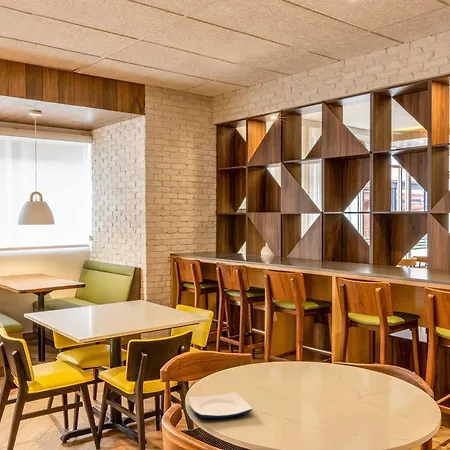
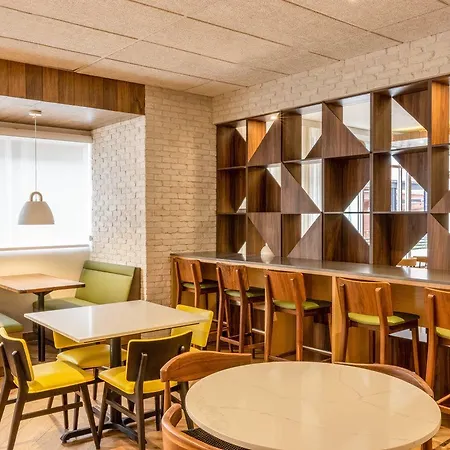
- plate (219, 406)
